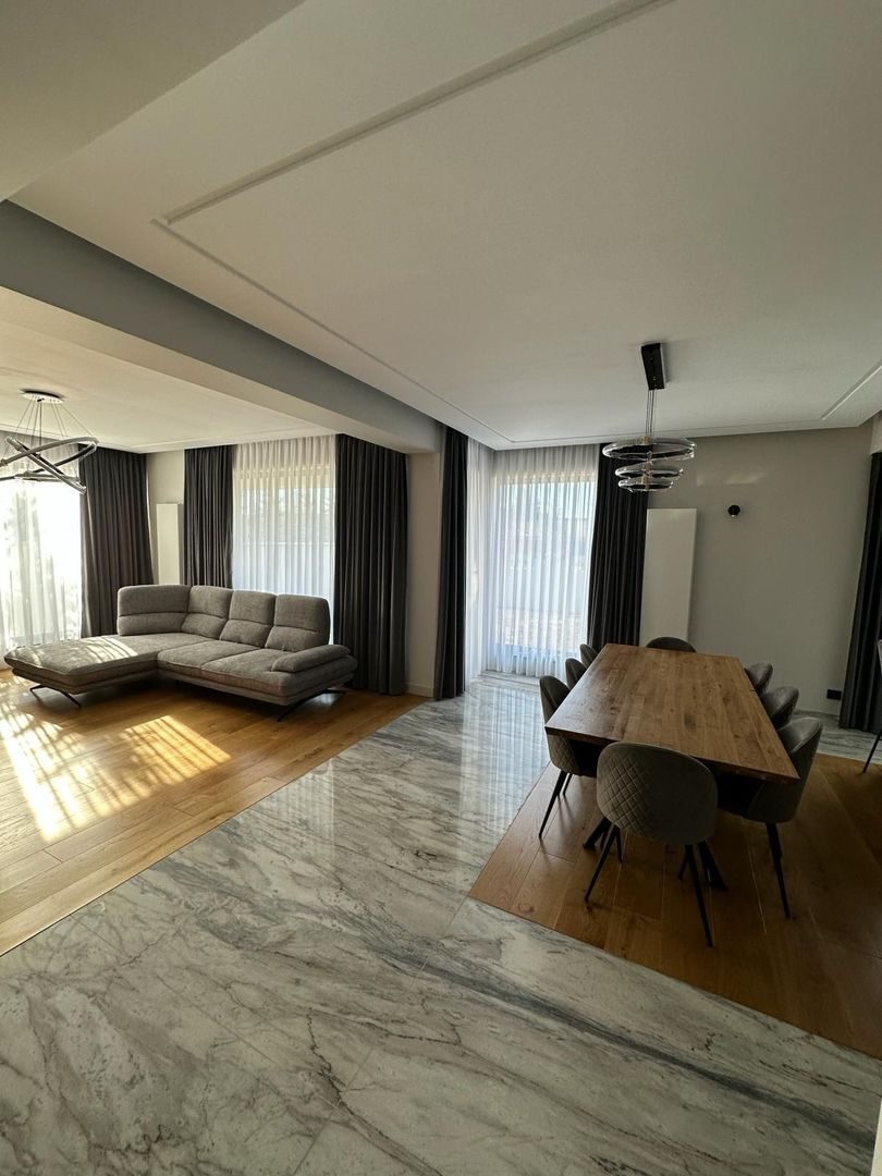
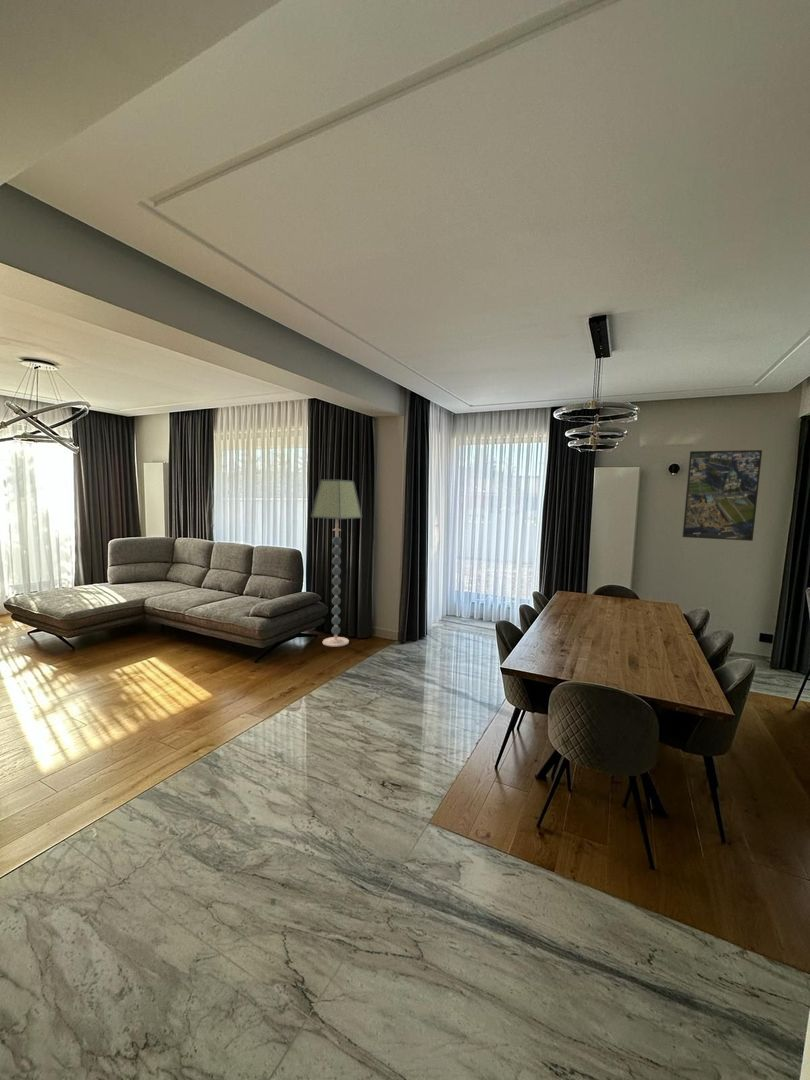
+ floor lamp (336, 562)
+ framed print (720, 495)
